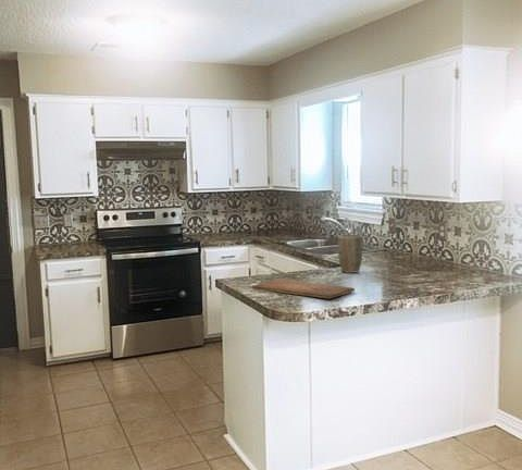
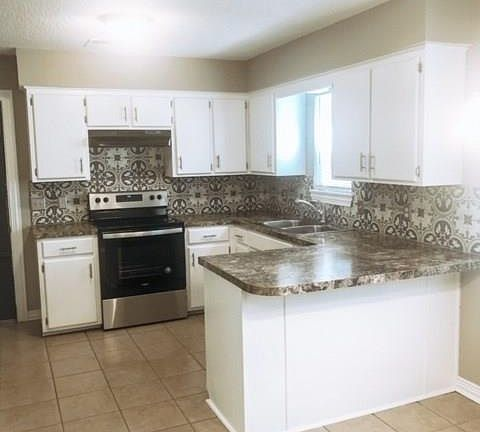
- cutting board (302, 287)
- plant pot (350, 253)
